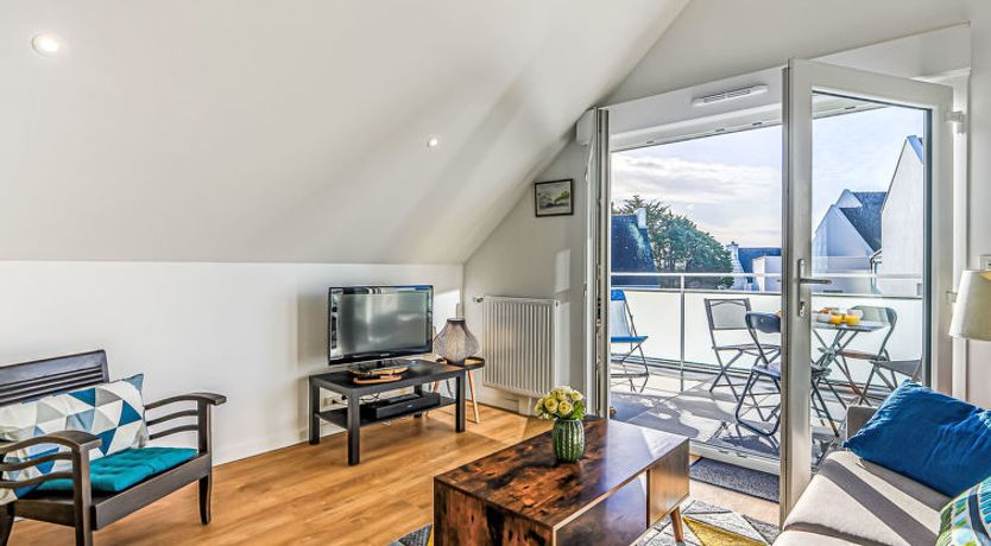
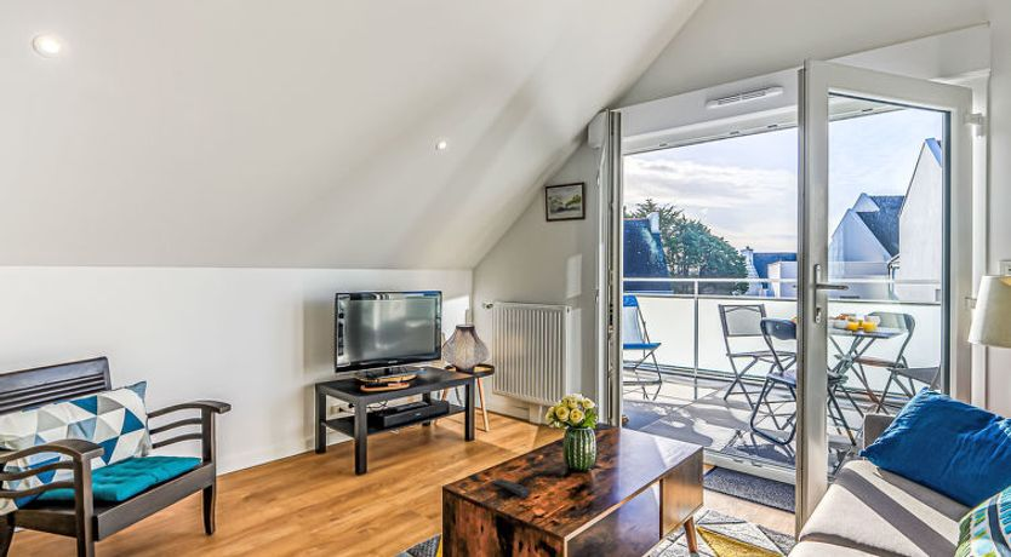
+ remote control (509, 486)
